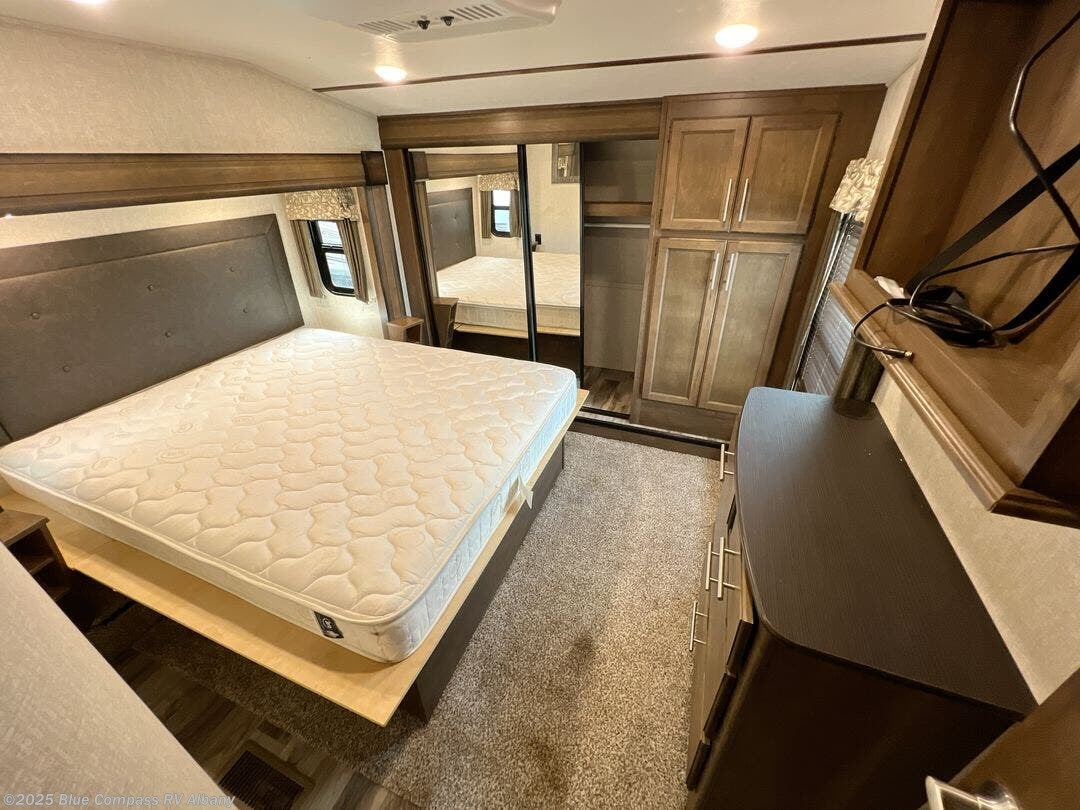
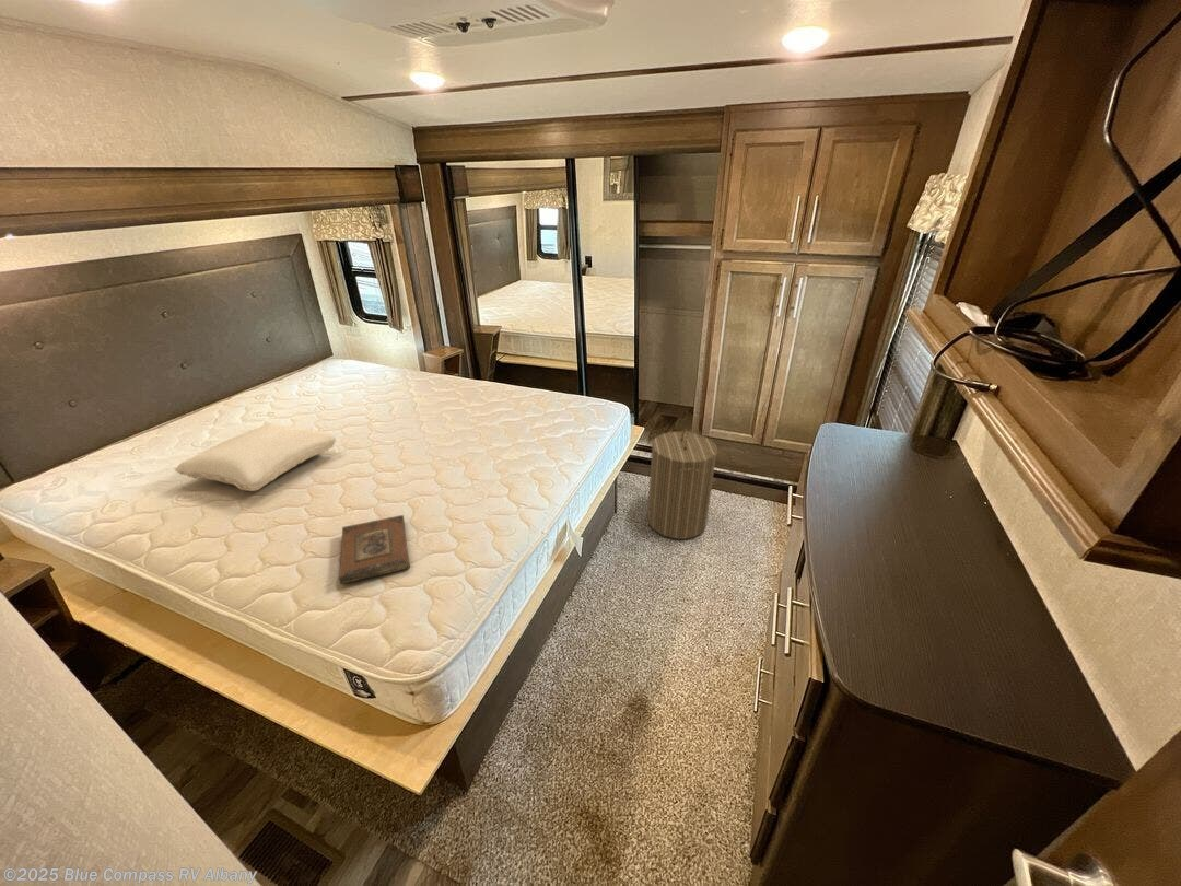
+ book (374, 546)
+ pillow (260, 454)
+ laundry hamper (680, 478)
